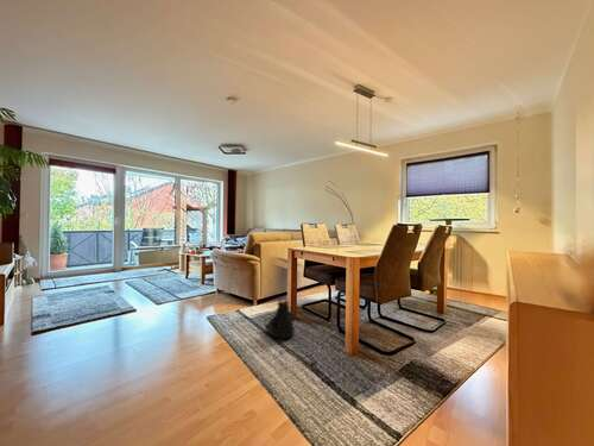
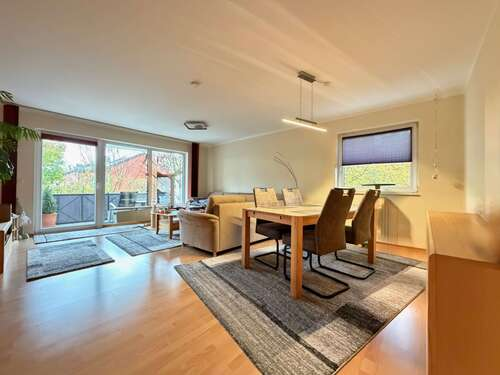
- plush toy (280, 316)
